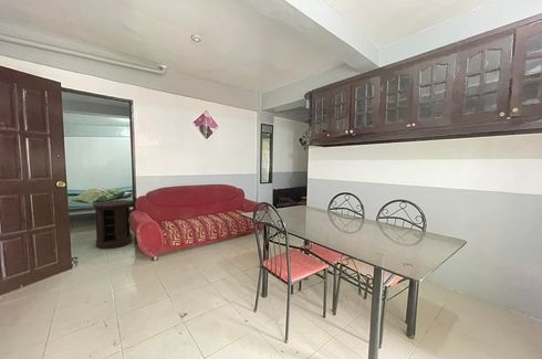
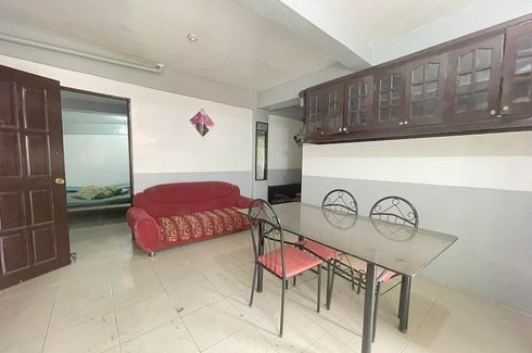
- side table (113, 223)
